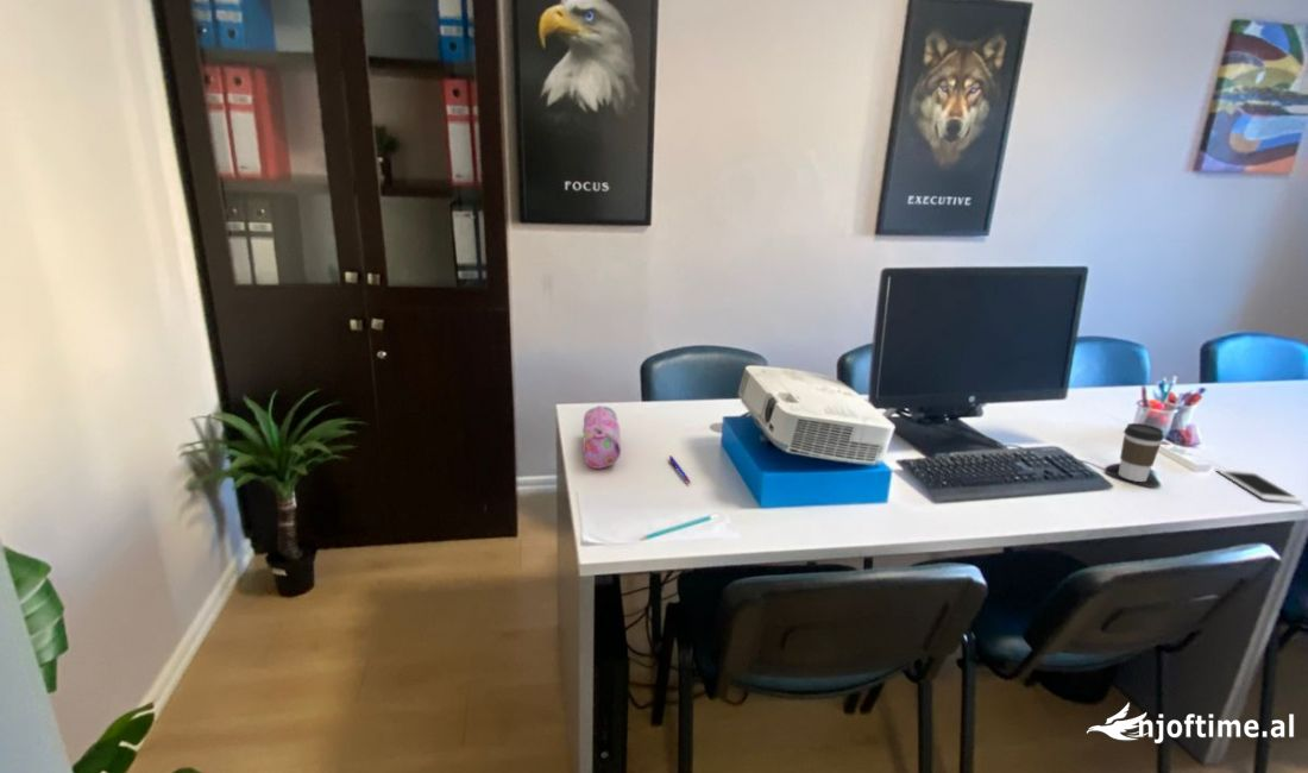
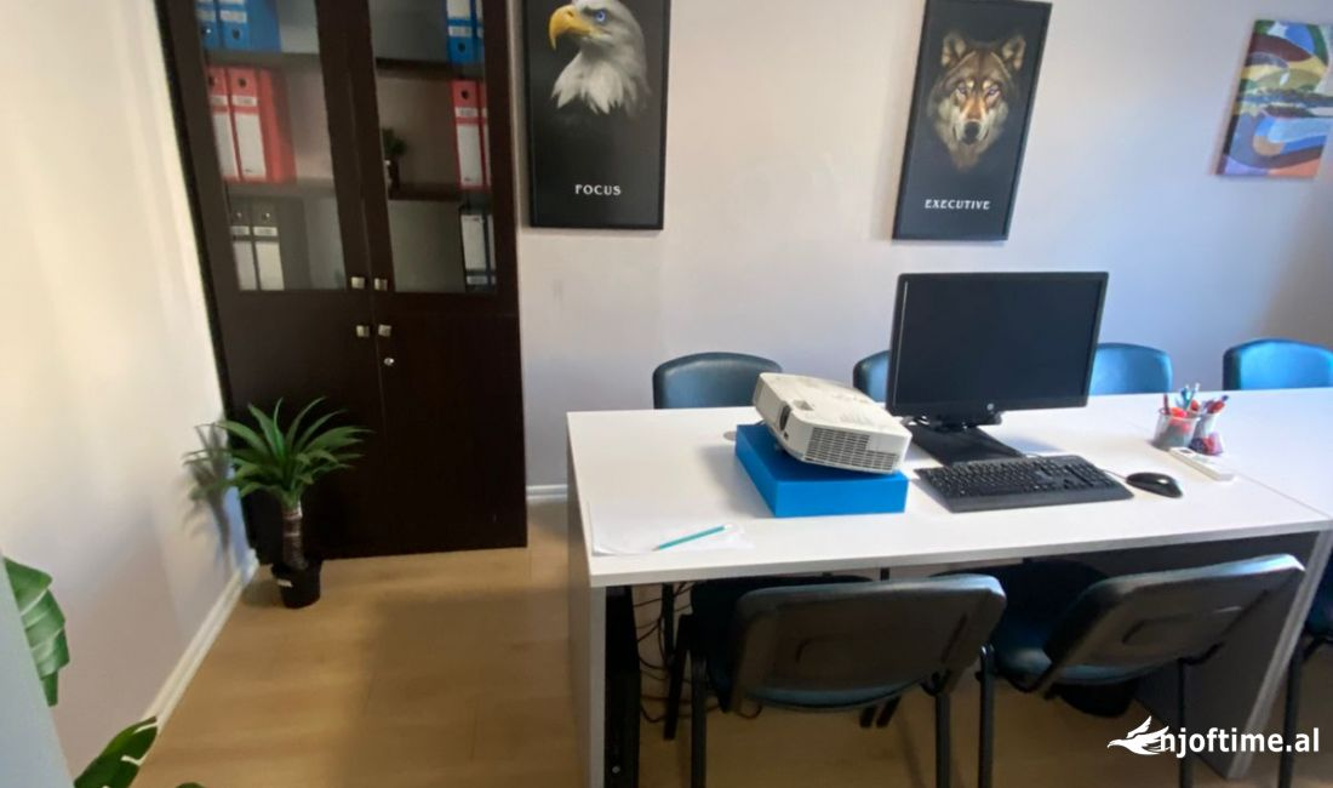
- pen (679, 469)
- coffee cup (1138, 452)
- cell phone (1257, 484)
- pencil case (600, 434)
